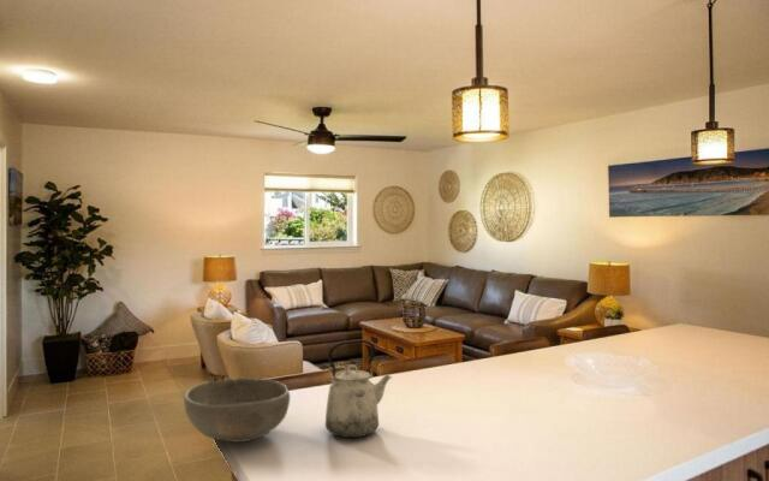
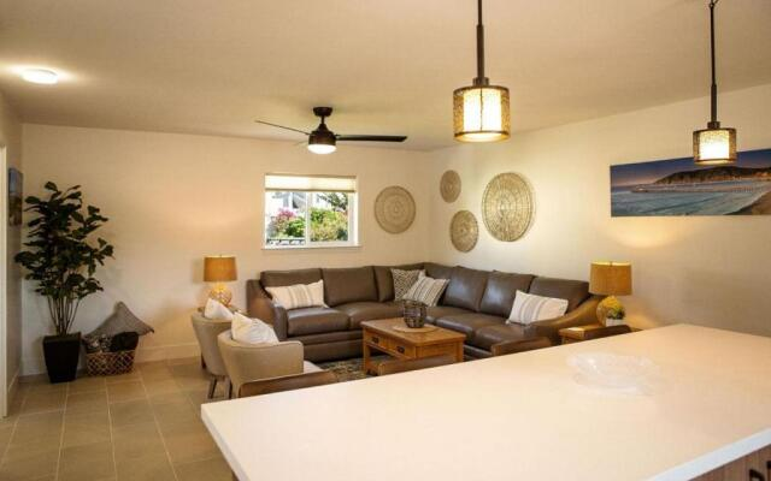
- kettle (360, 384)
- bowl (238, 412)
